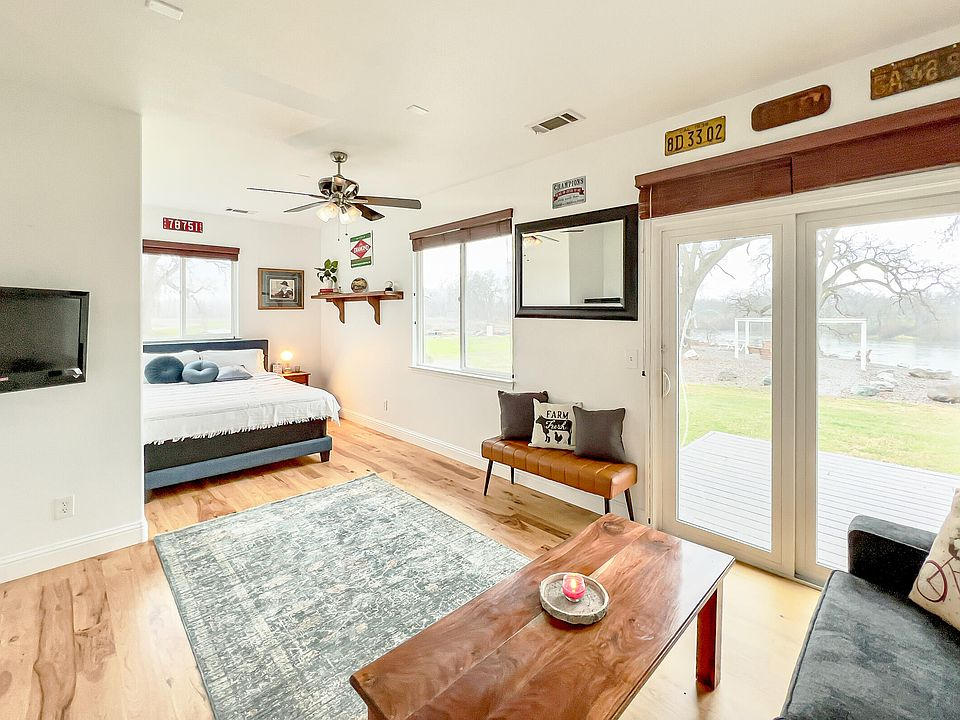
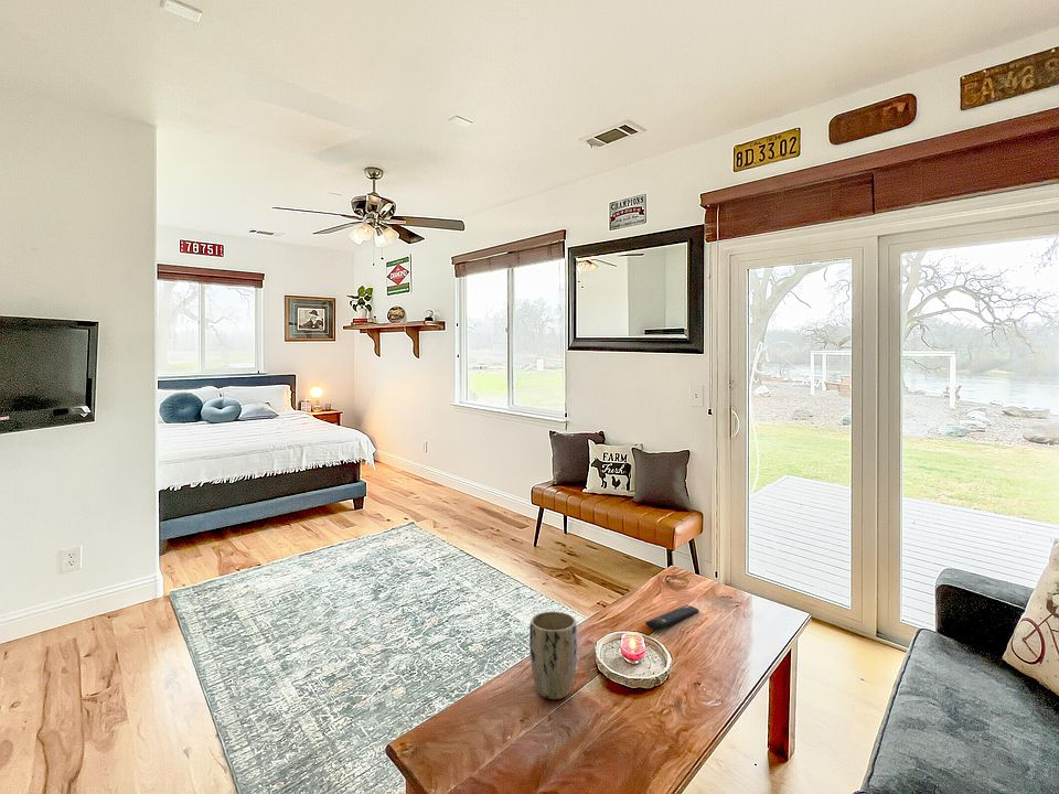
+ remote control (673, 616)
+ plant pot (553, 655)
